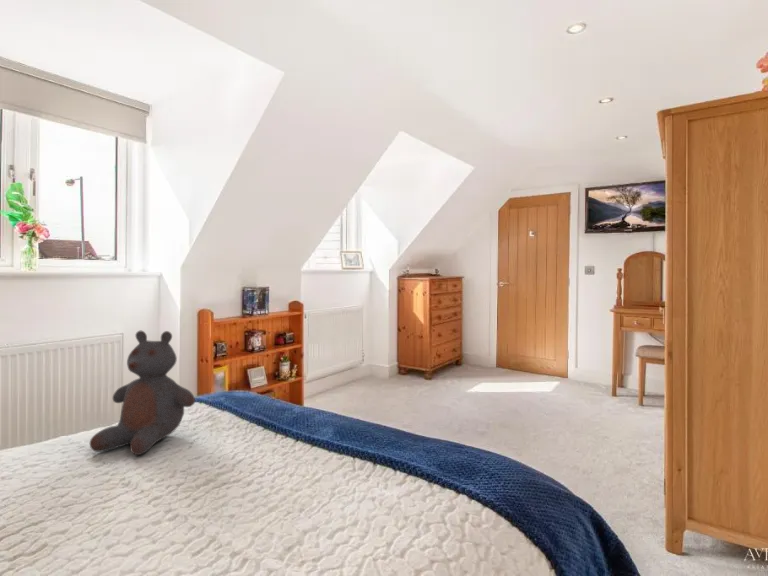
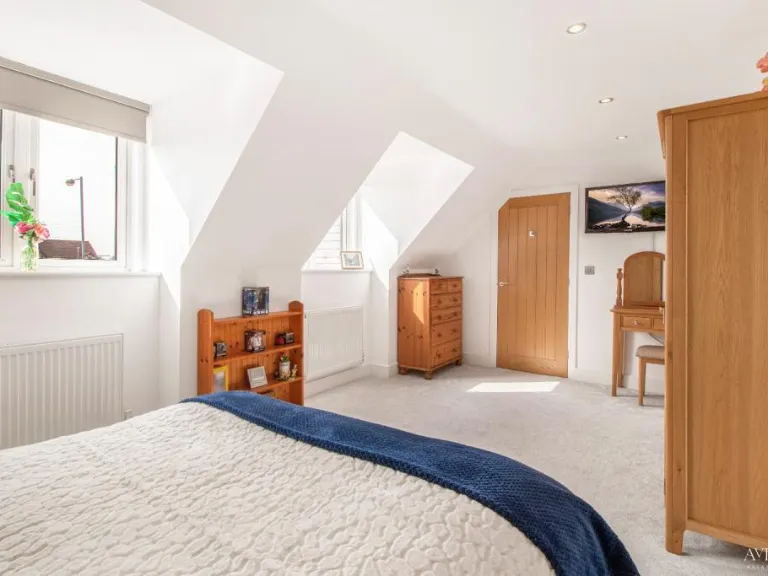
- teddy bear (141, 387)
